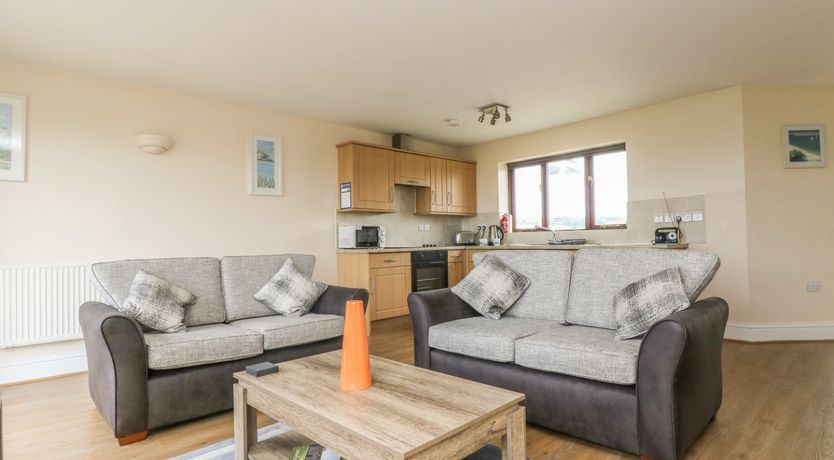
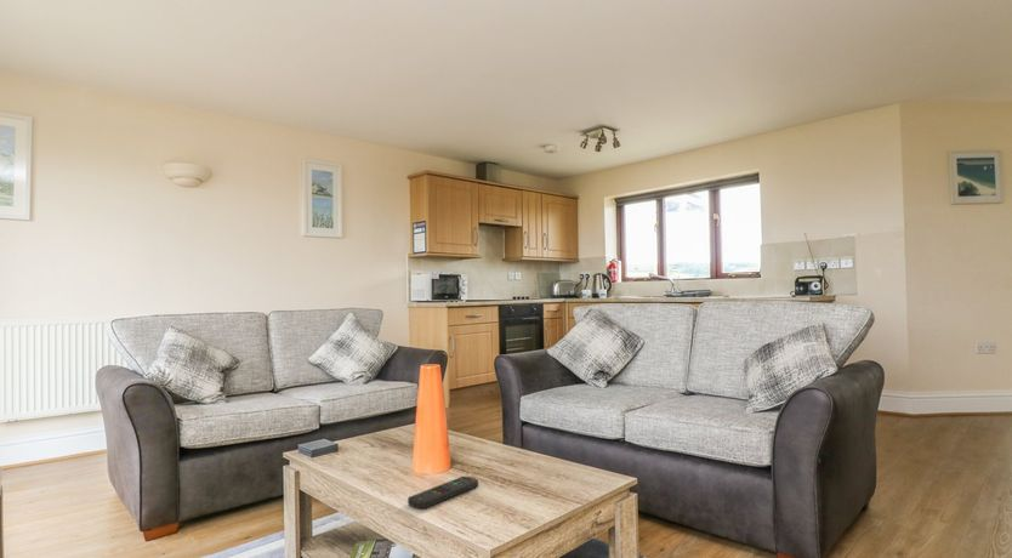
+ remote control (444, 490)
